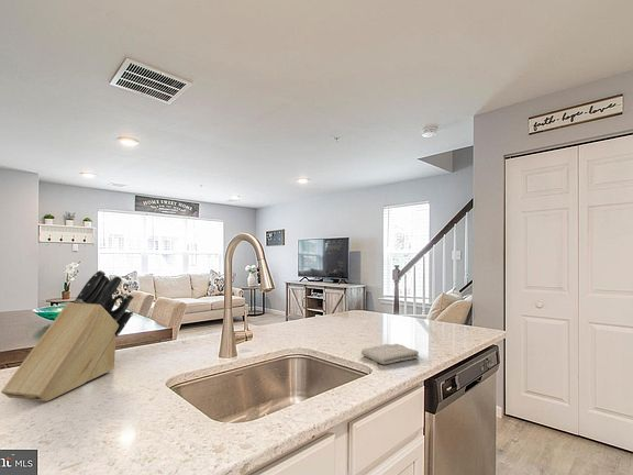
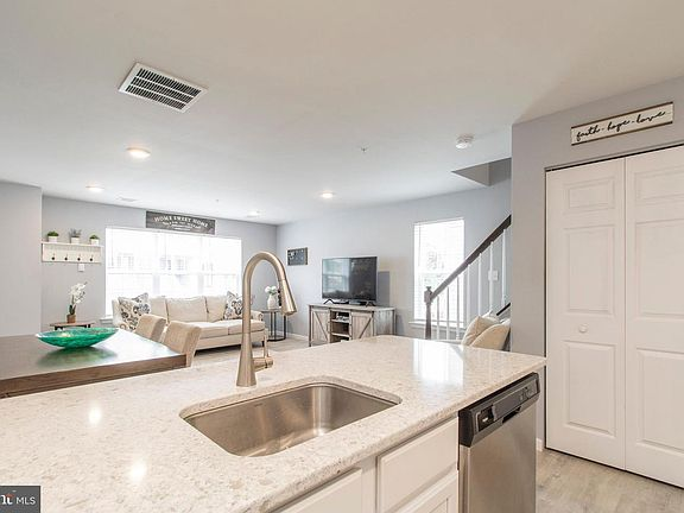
- washcloth (390, 353)
- knife block (79, 325)
